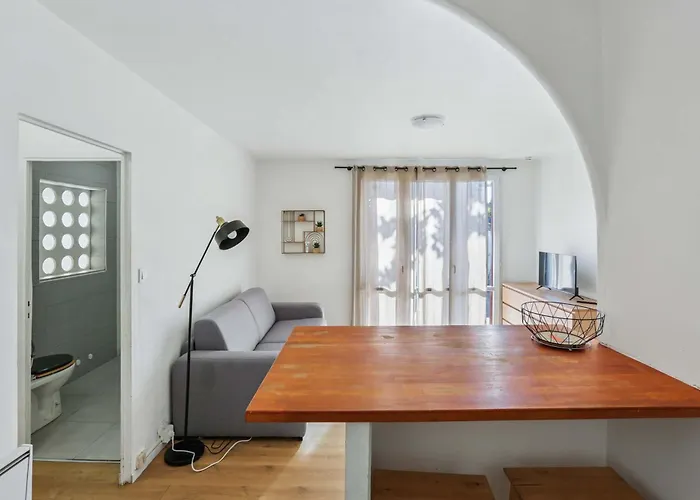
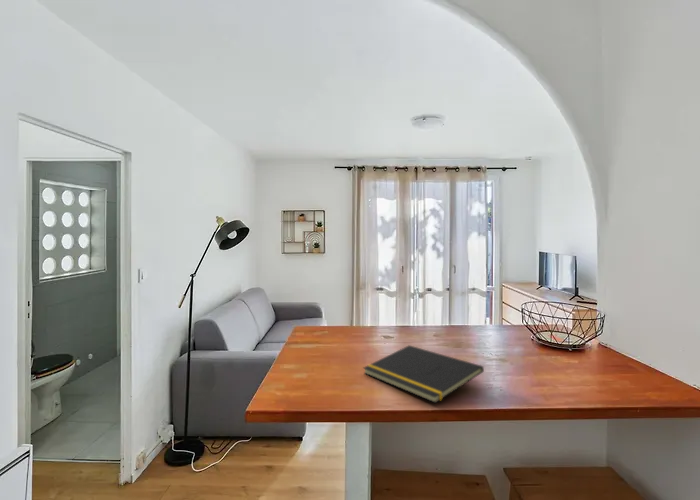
+ notepad (420, 369)
